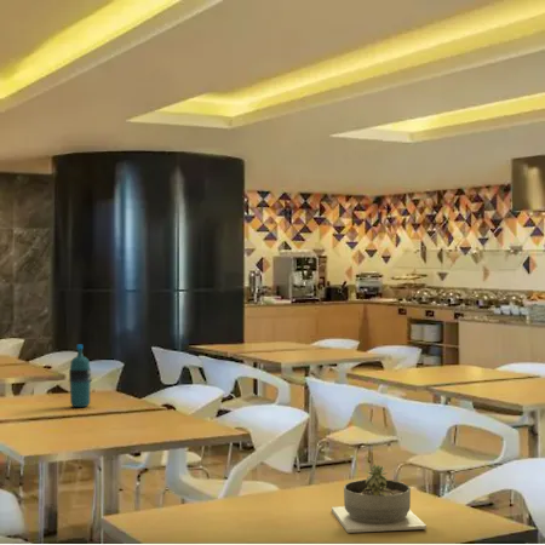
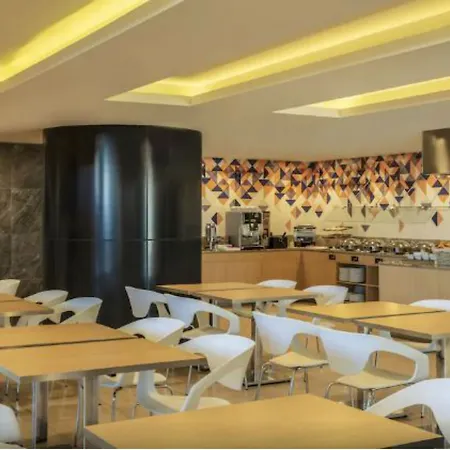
- succulent planter (377, 490)
- water bottle (80, 375)
